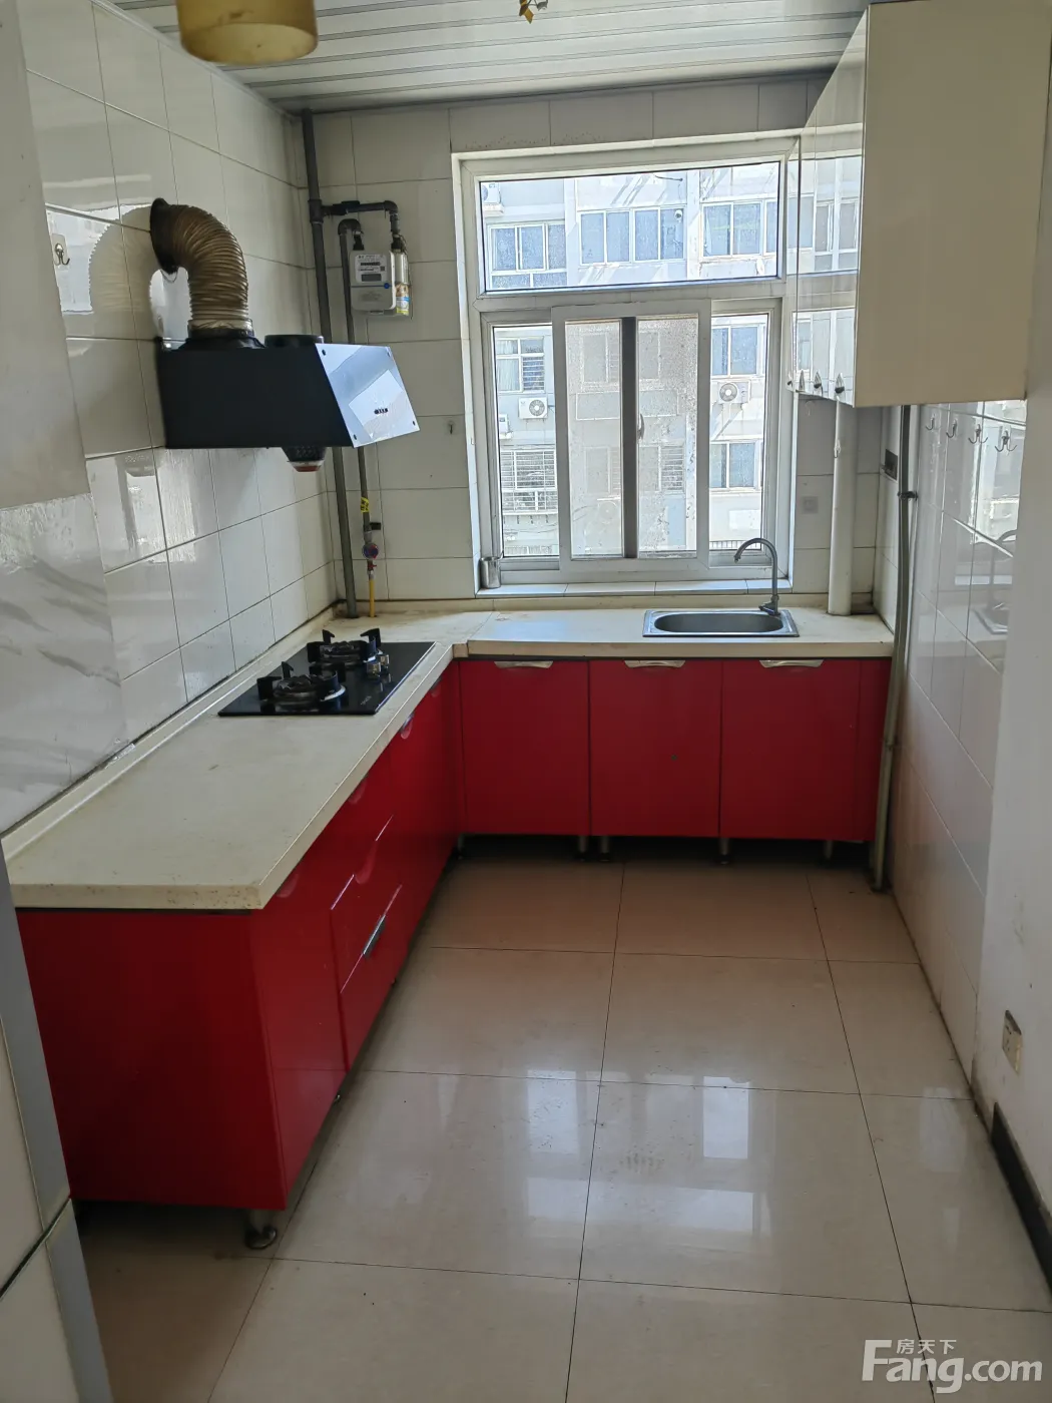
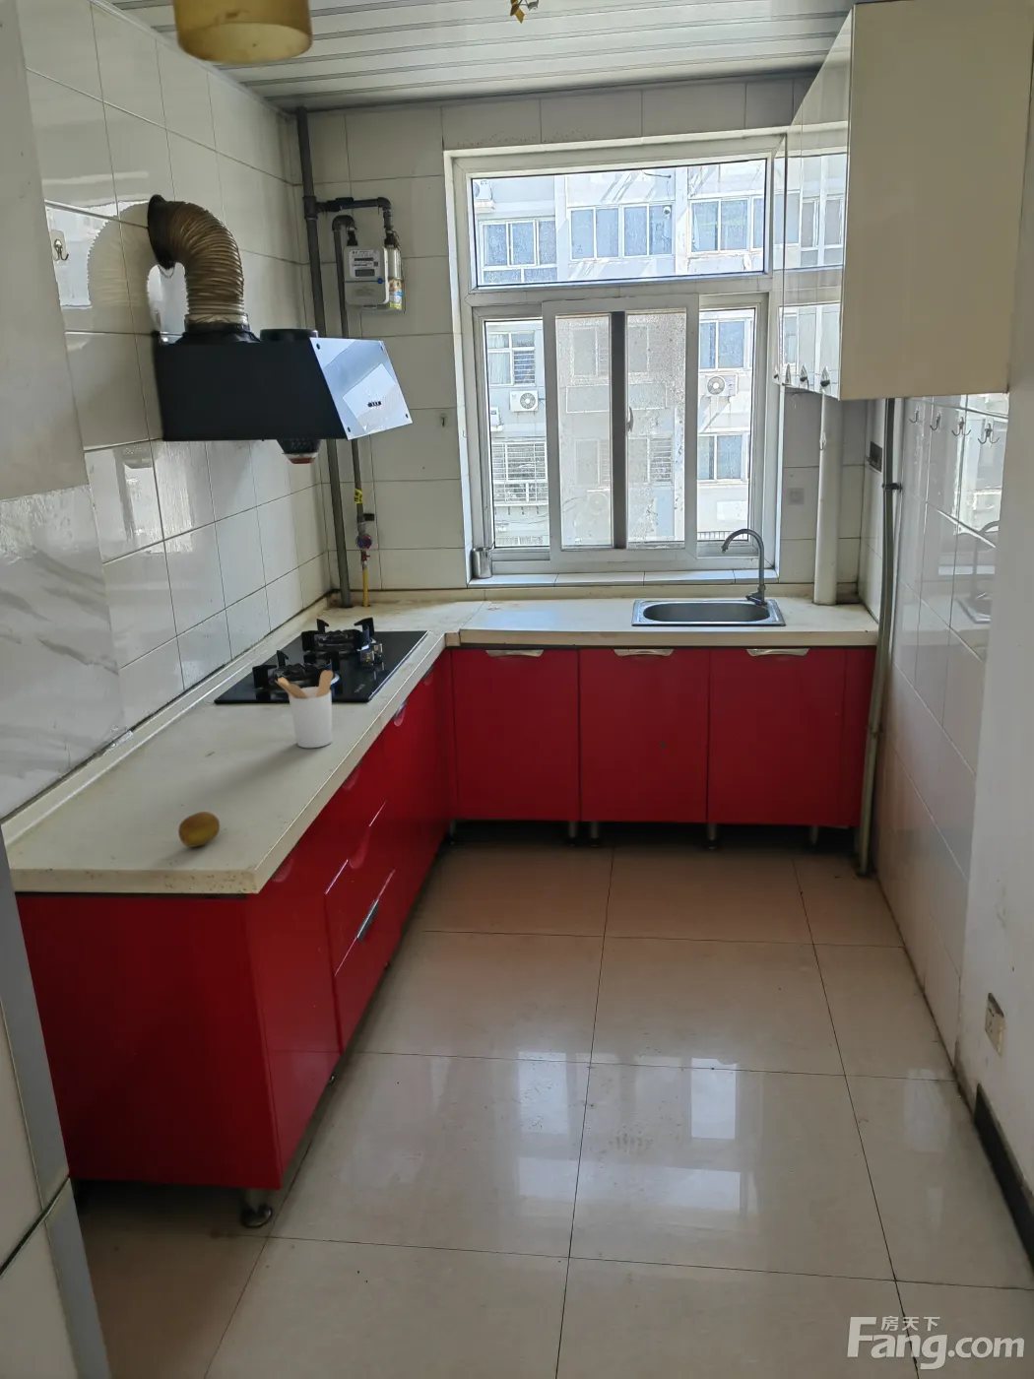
+ fruit (199, 828)
+ utensil holder (304, 708)
